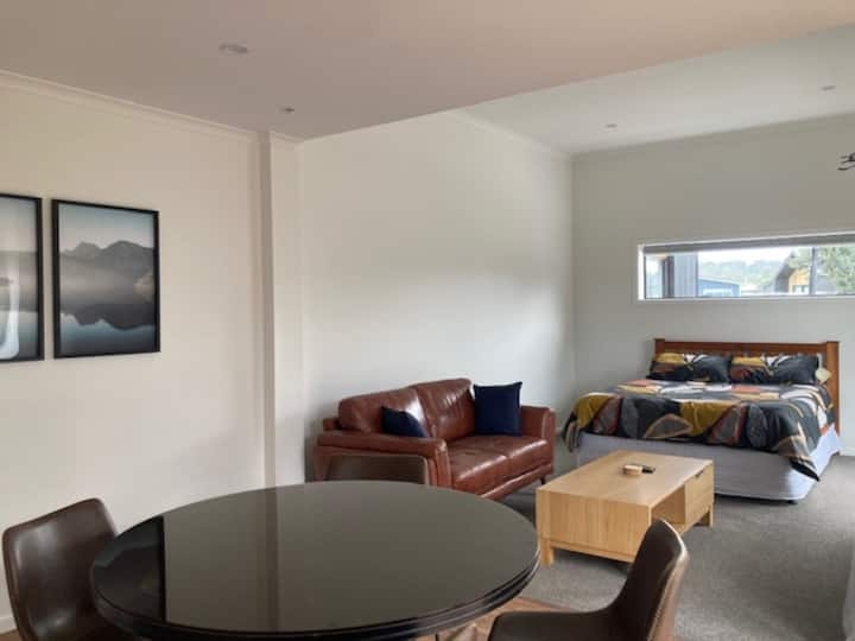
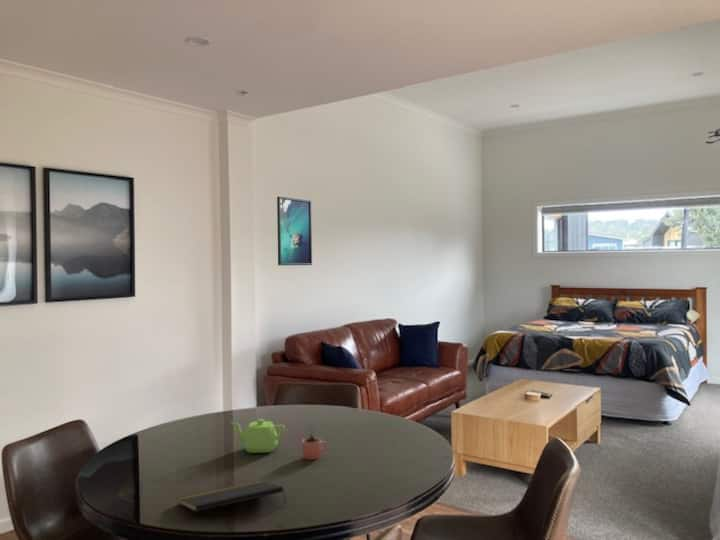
+ cocoa (314, 440)
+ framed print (295, 232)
+ teapot (258, 434)
+ notepad (230, 495)
